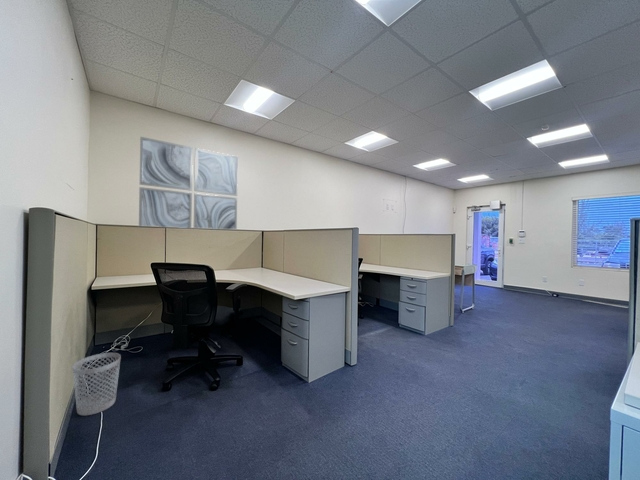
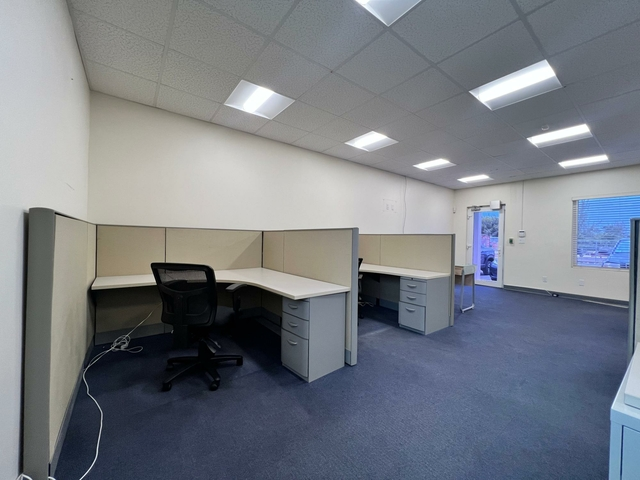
- wastebasket (97, 383)
- wall art (194, 190)
